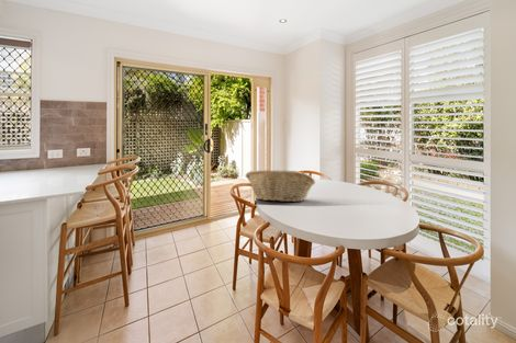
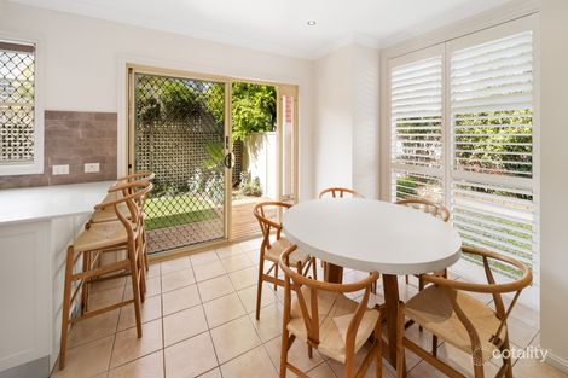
- fruit basket (279, 184)
